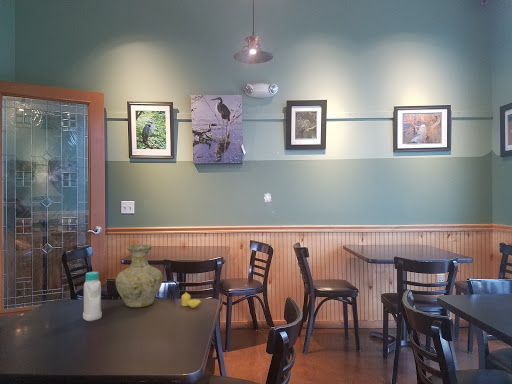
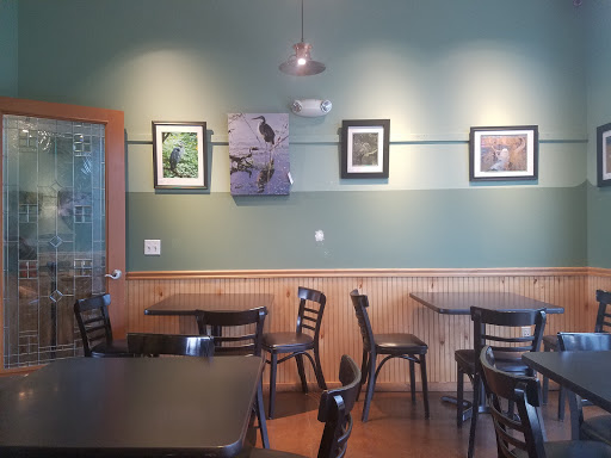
- vase (139, 274)
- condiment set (190, 300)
- bottle (92, 295)
